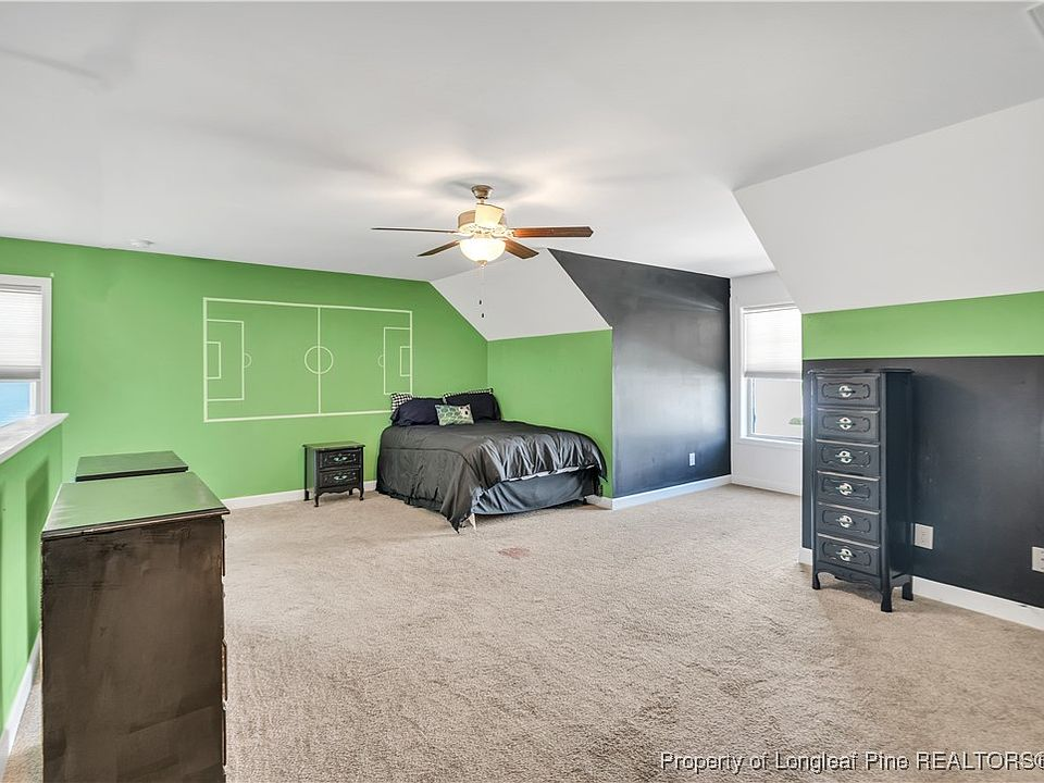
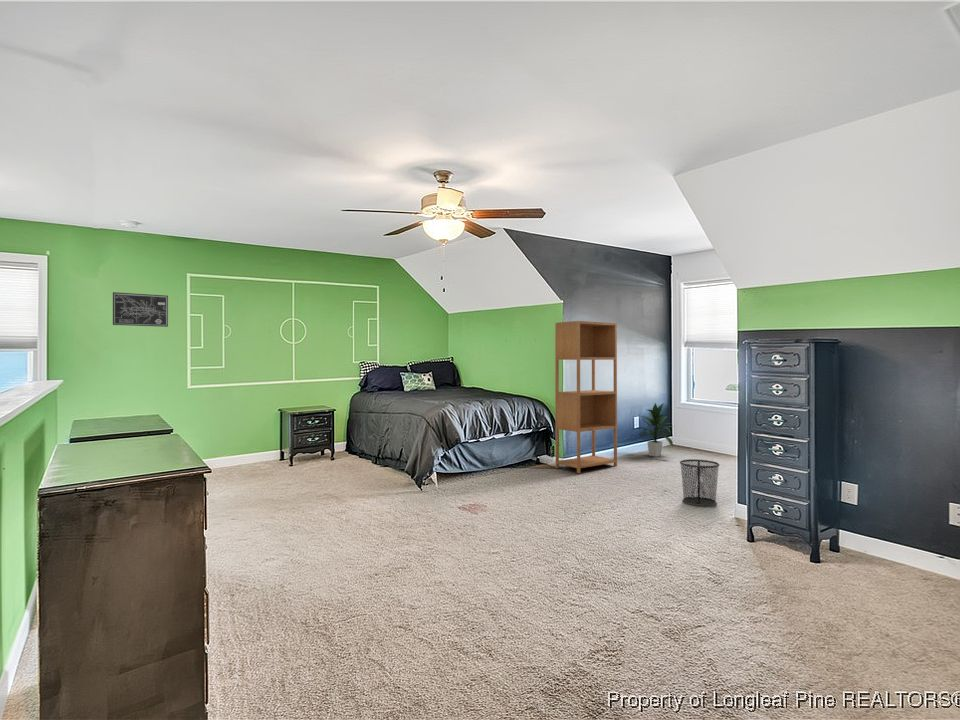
+ wall art (140, 309)
+ bookcase (586, 395)
+ indoor plant (655, 429)
+ waste bin (699, 482)
